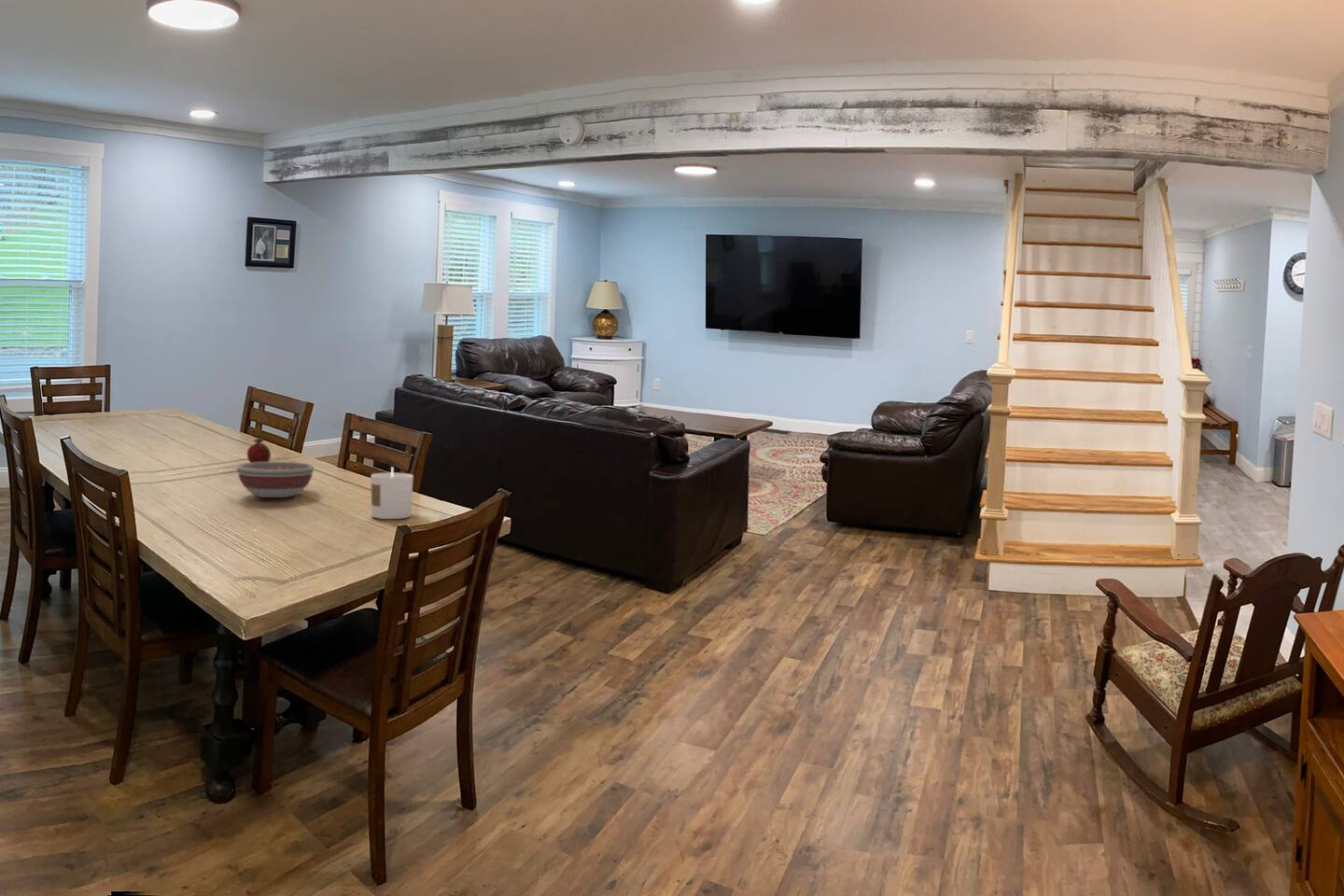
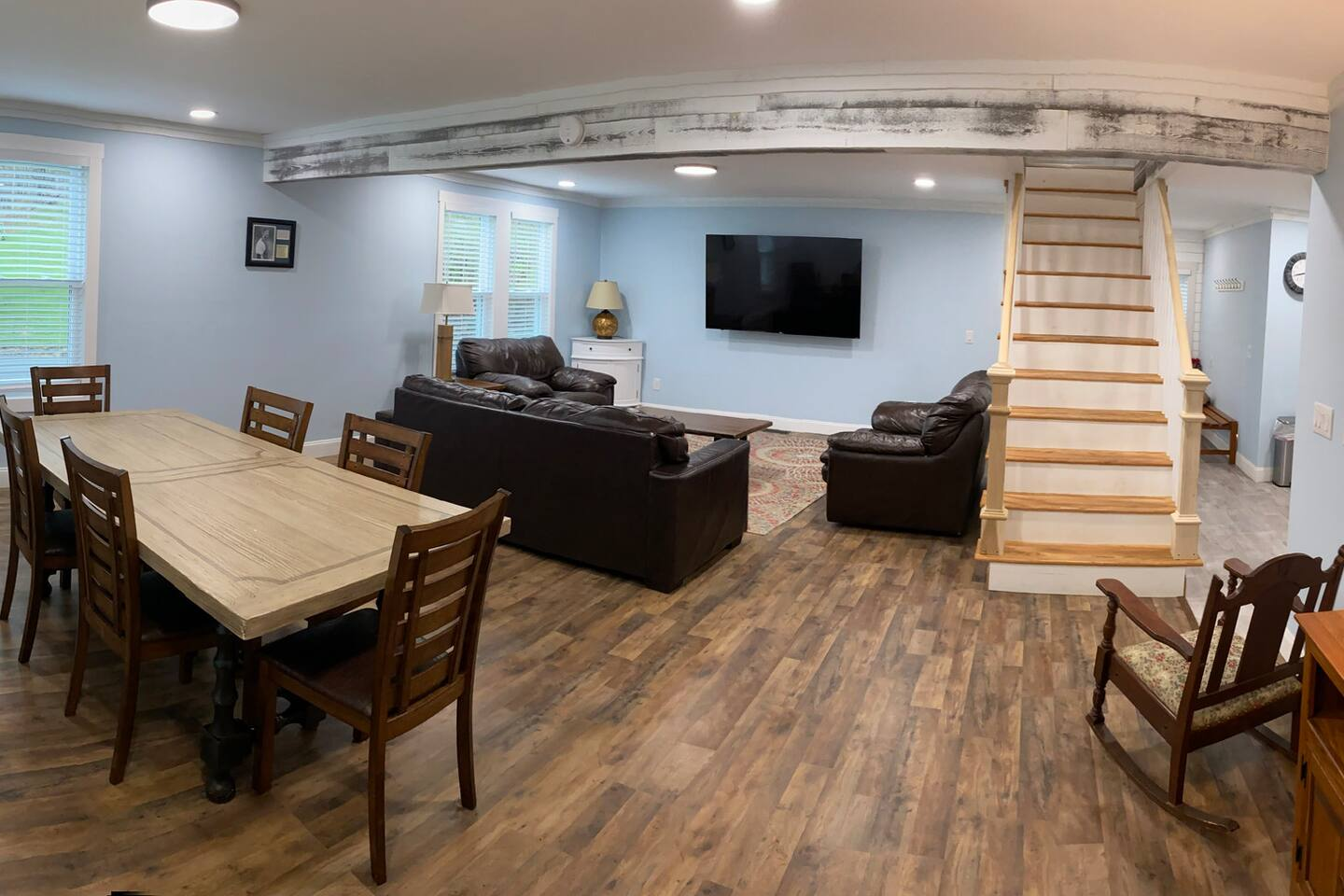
- bowl (275, 481)
- fruit (259, 452)
- candle (391, 491)
